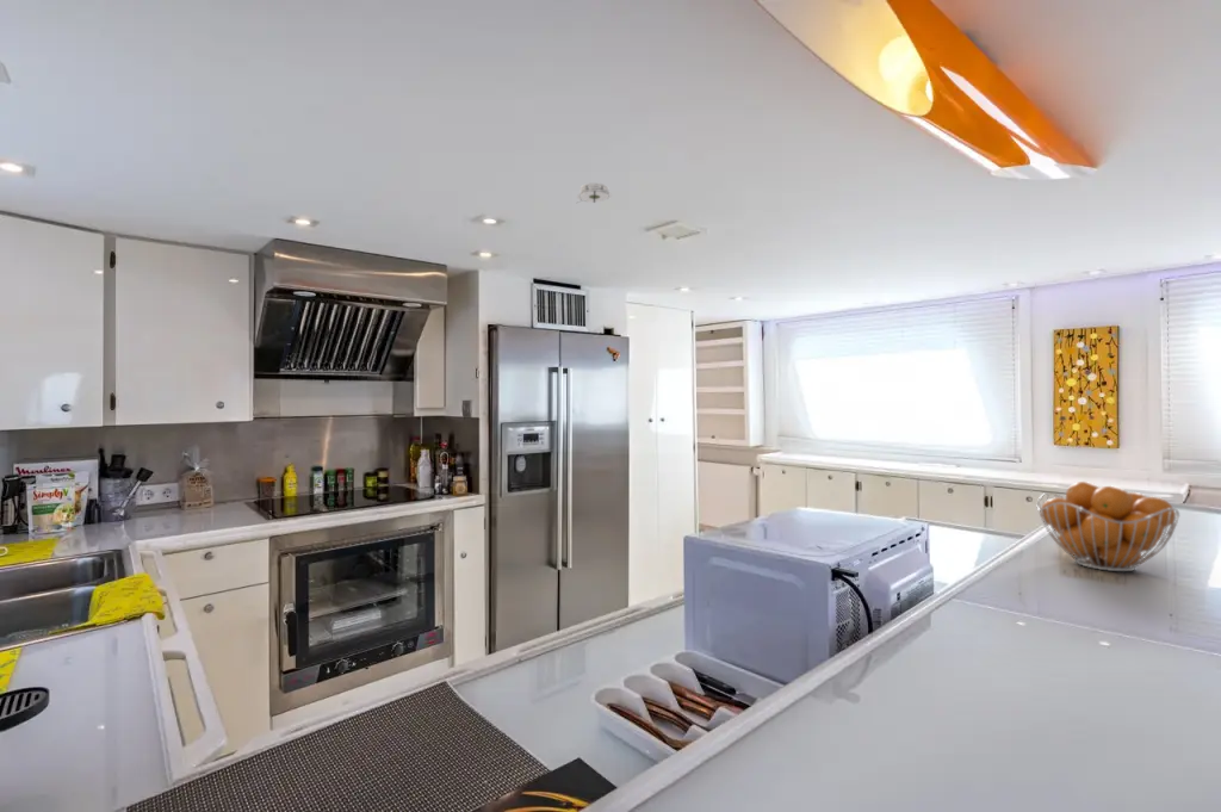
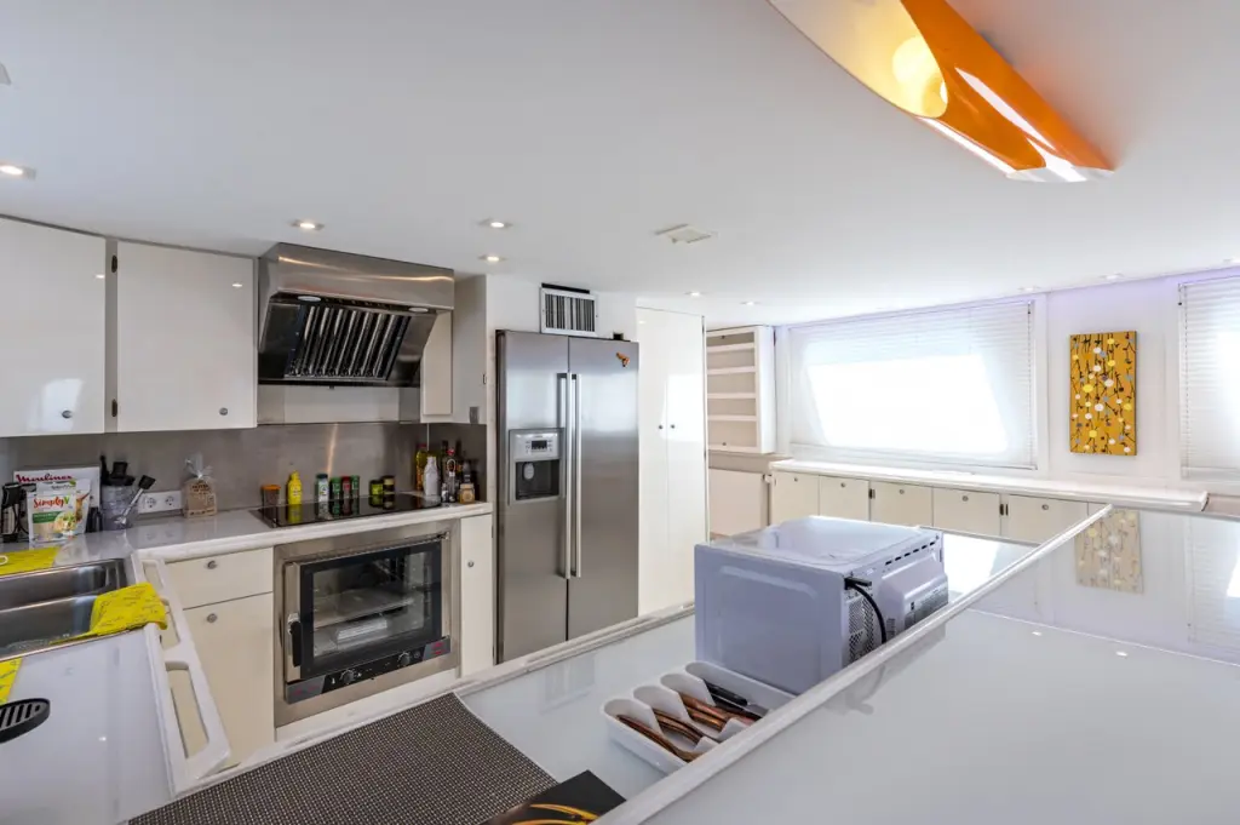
- fruit basket (1103, 523)
- smoke detector (593, 192)
